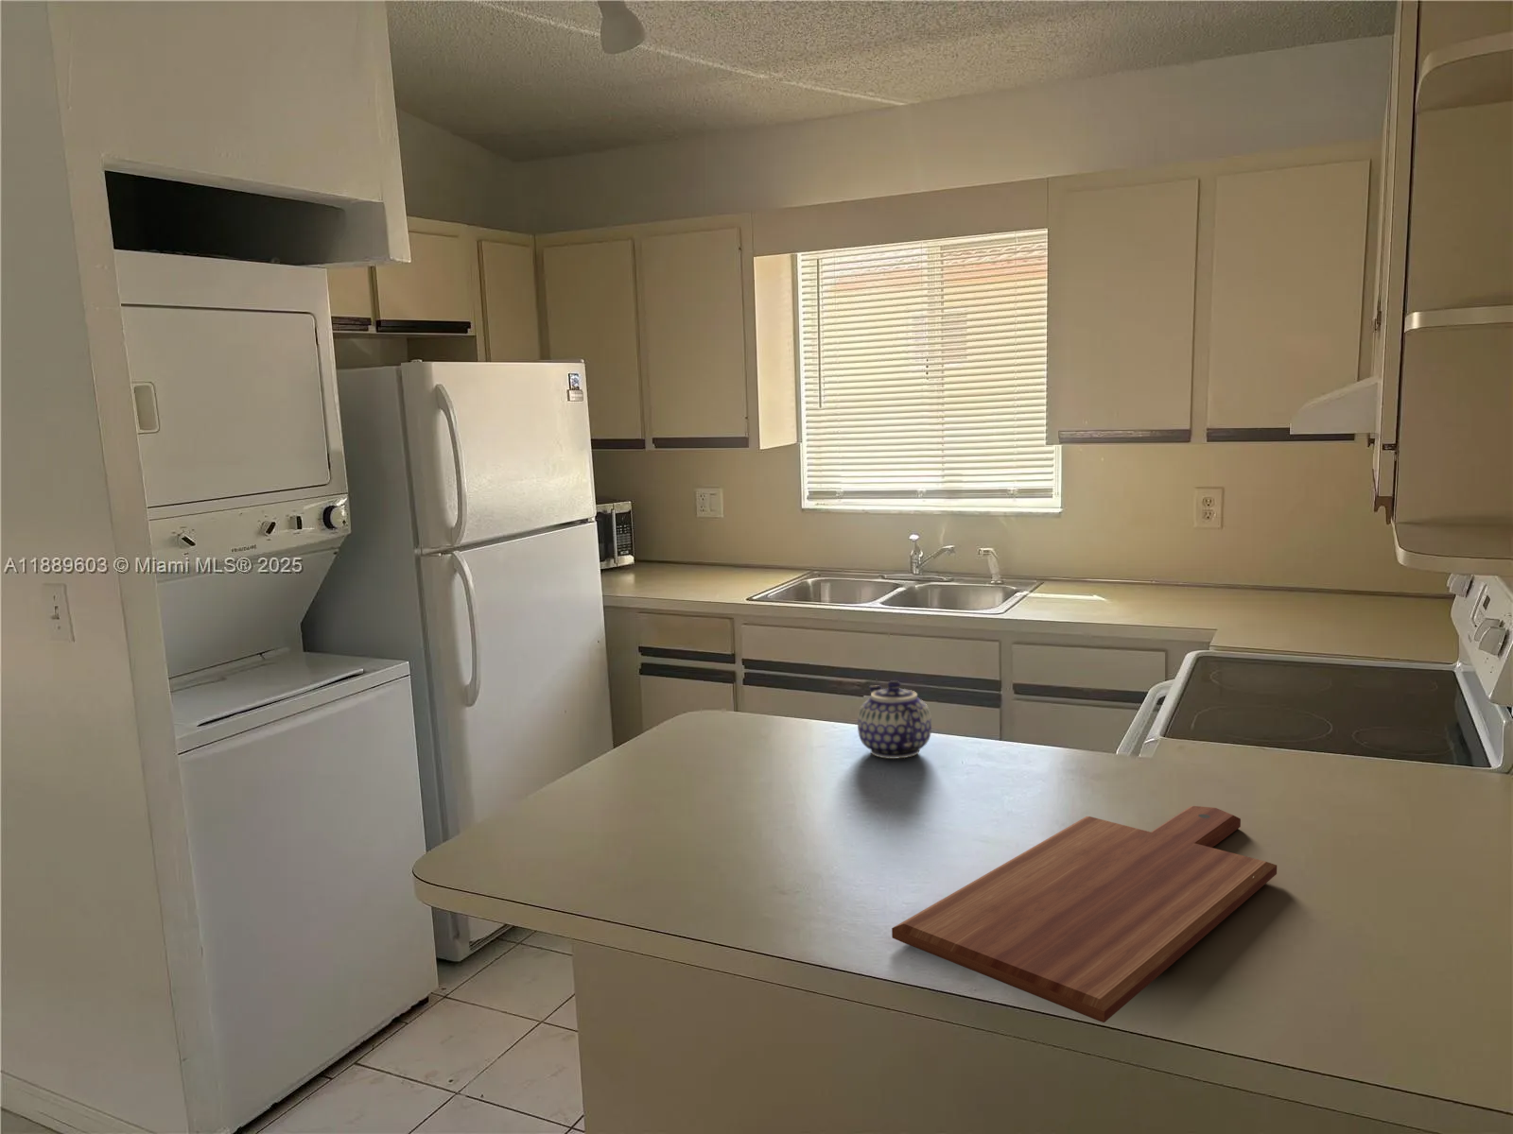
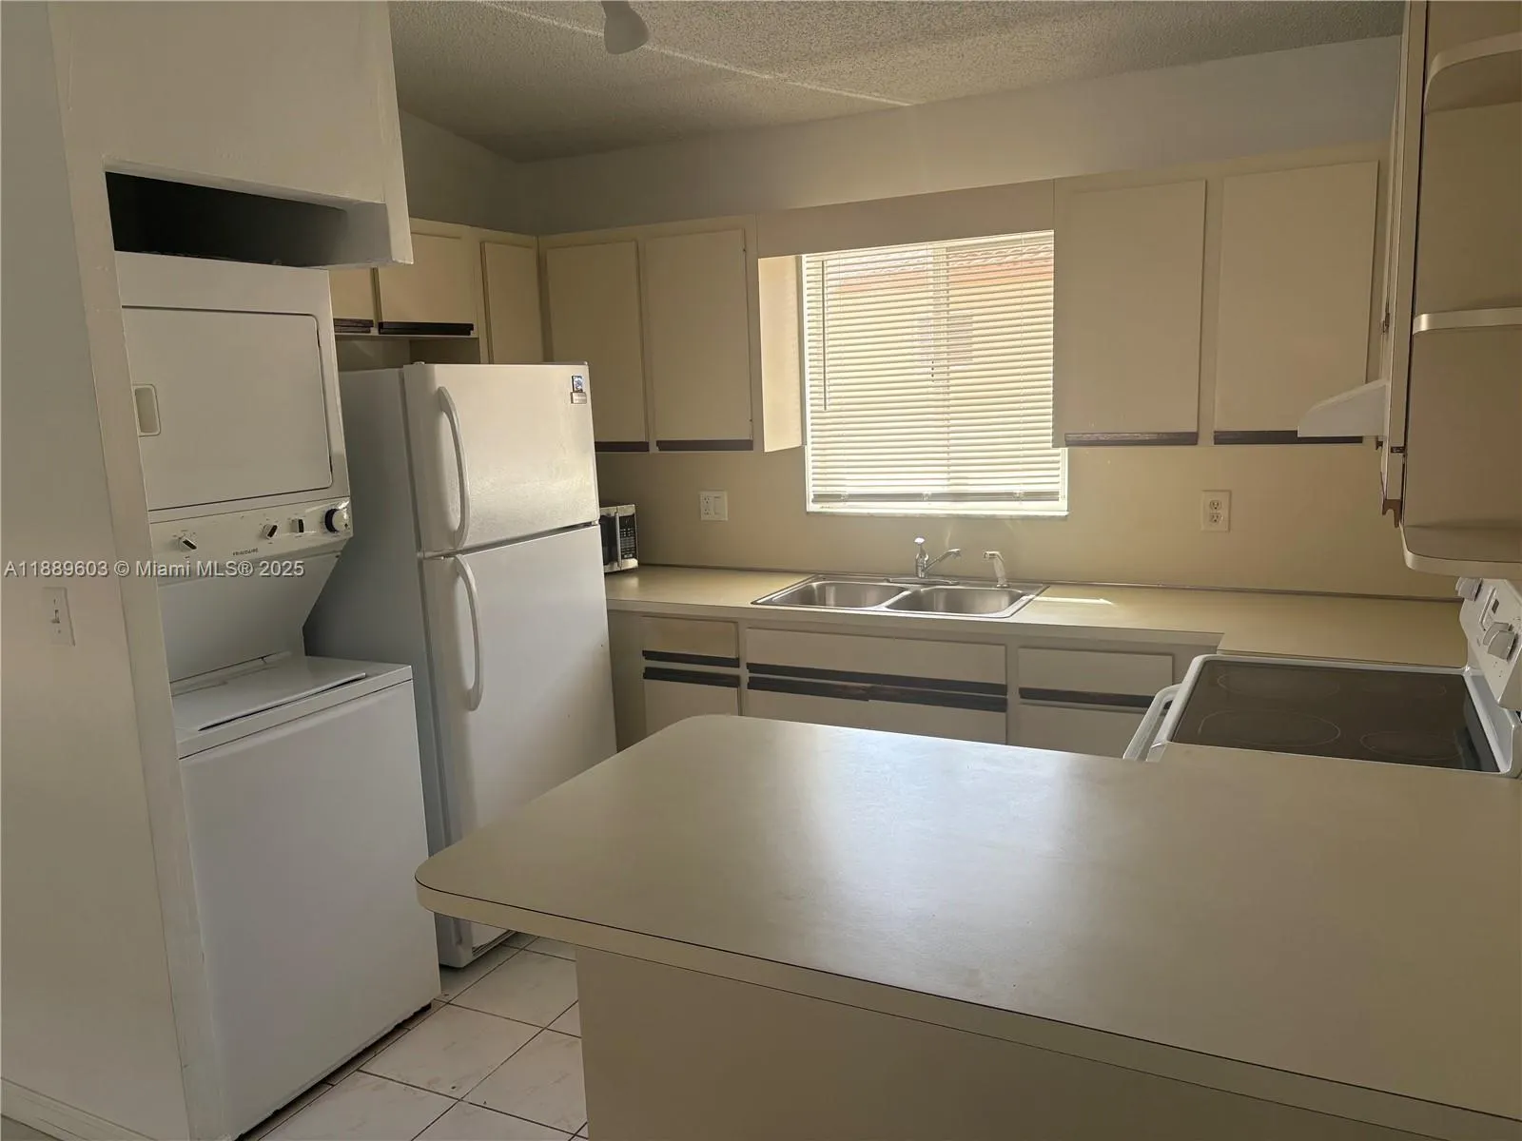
- cutting board (1100, 895)
- teapot (894, 716)
